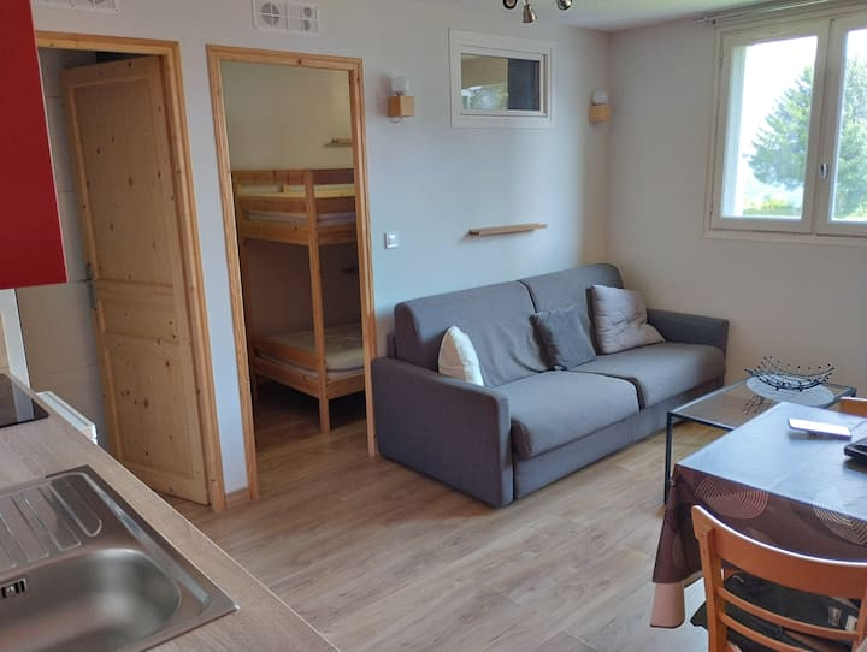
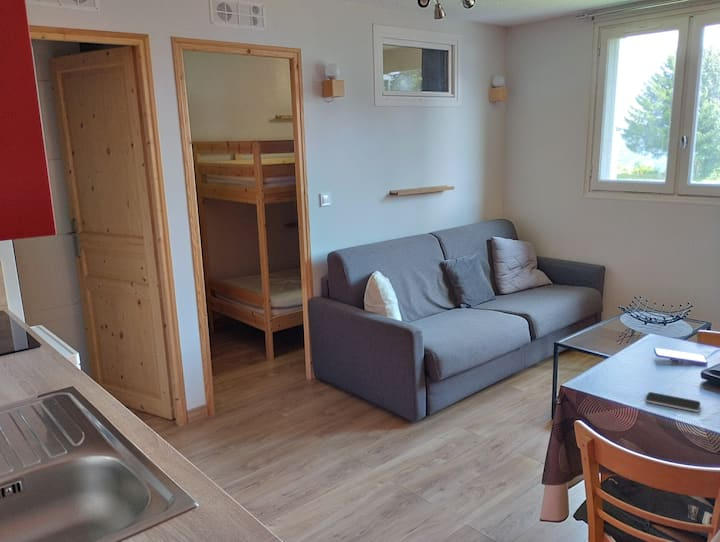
+ smartphone (672, 401)
